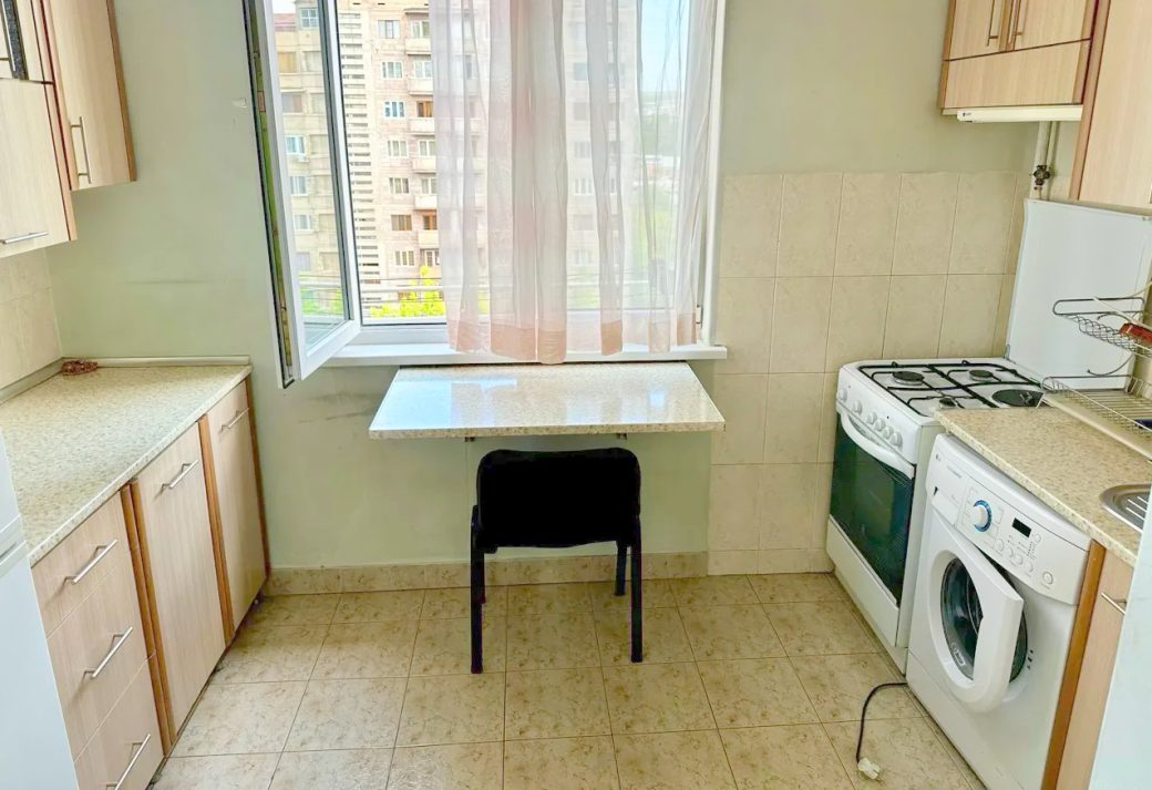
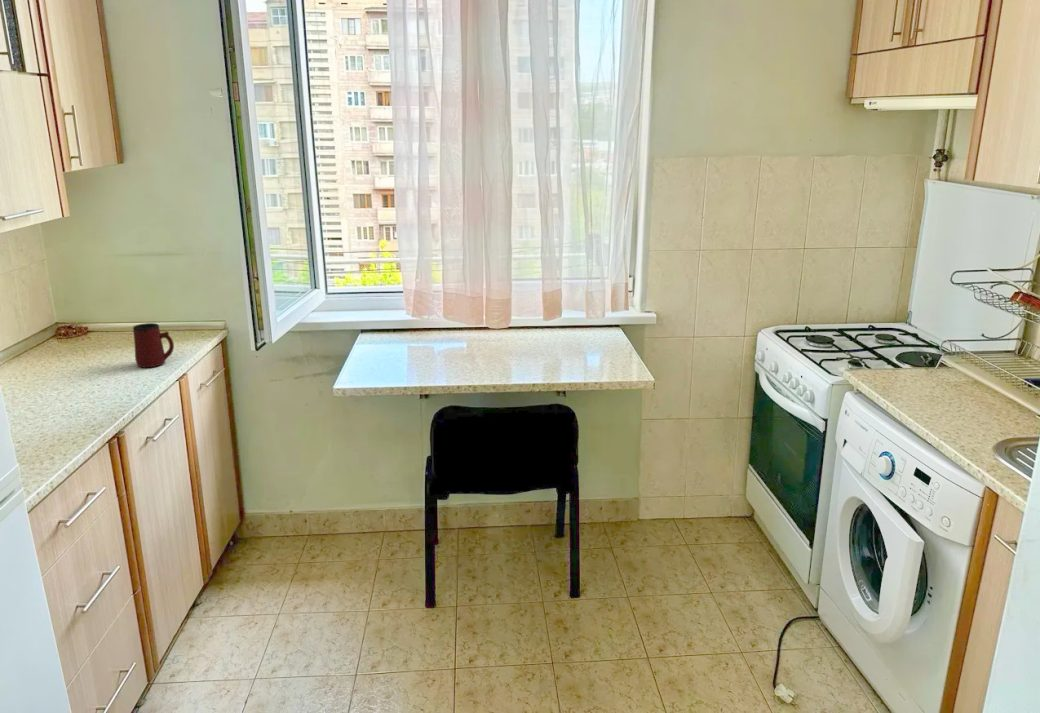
+ mug (153, 344)
